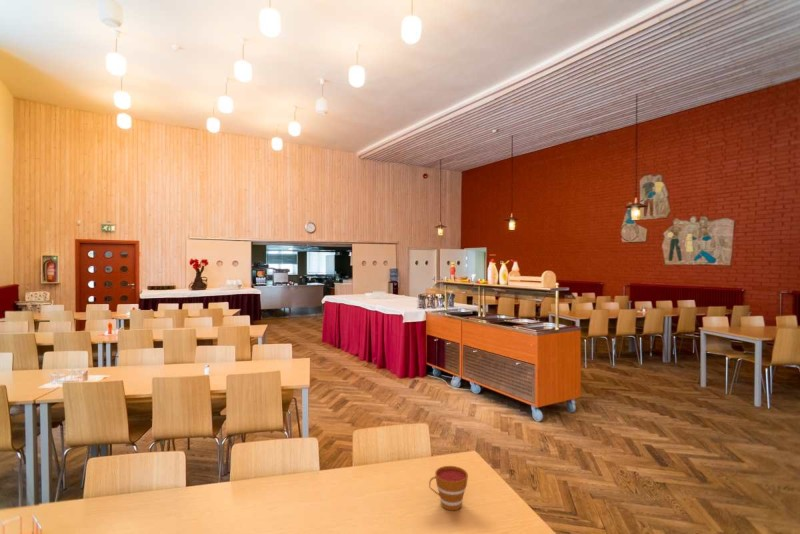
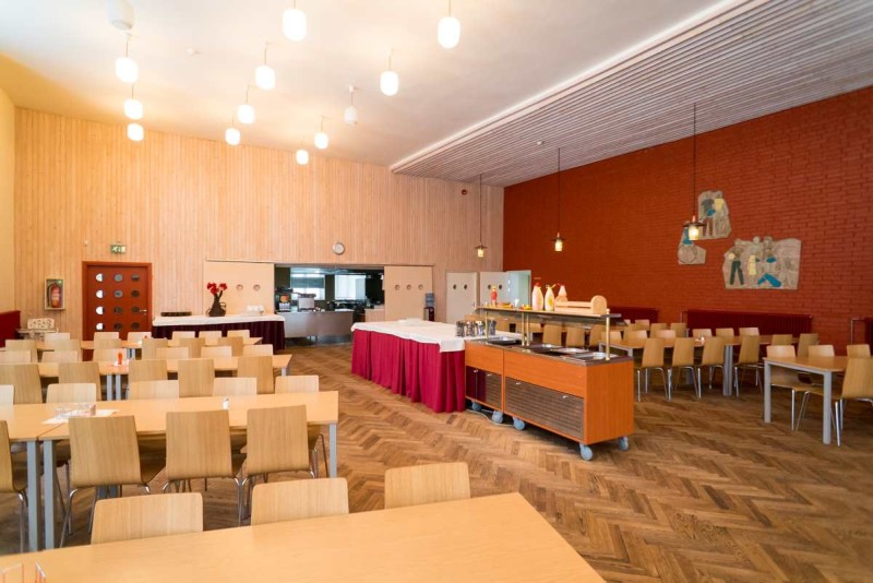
- cup (448, 489)
